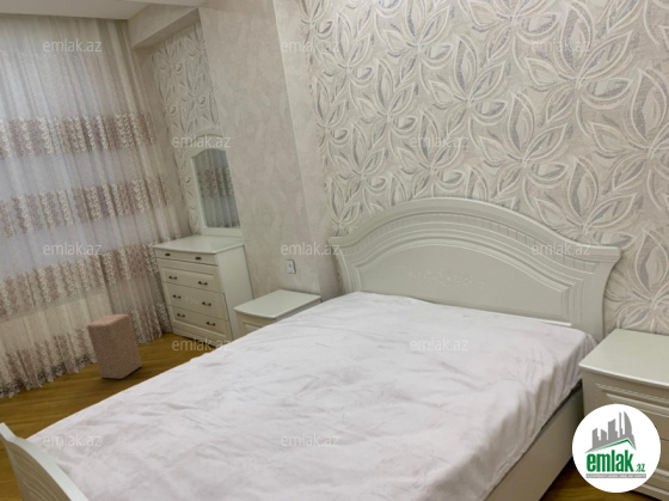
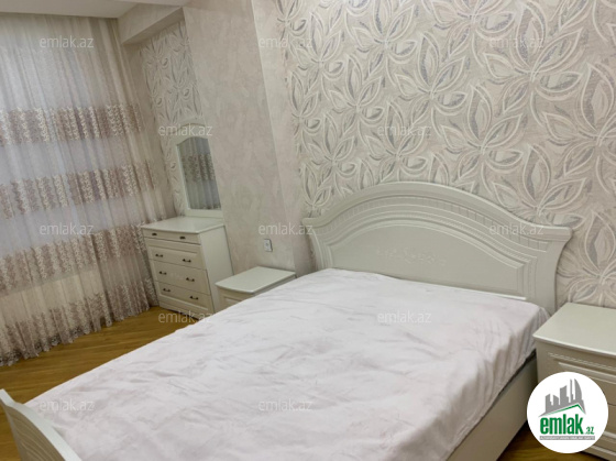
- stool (115, 346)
